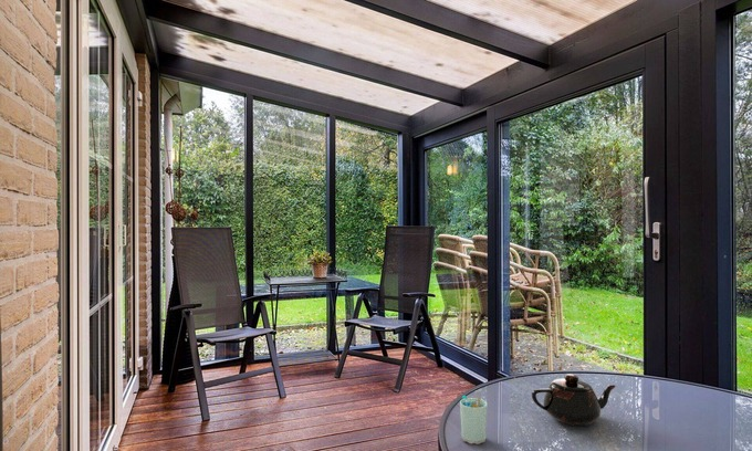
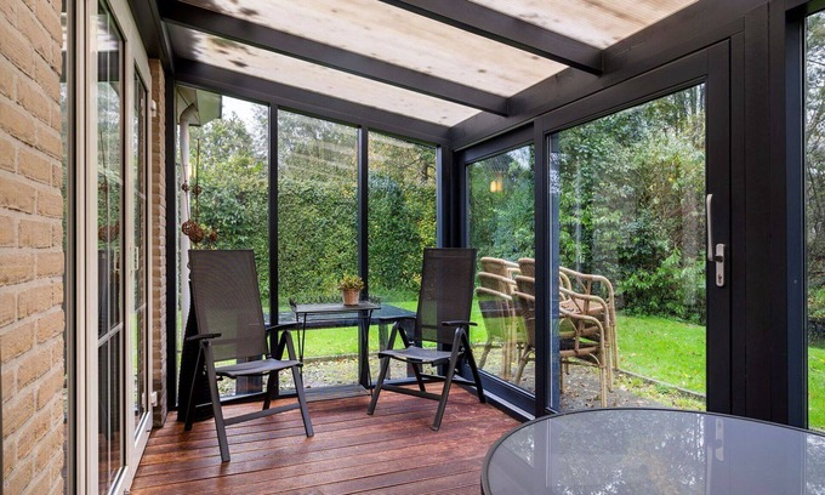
- teapot (574, 396)
- cup (473, 417)
